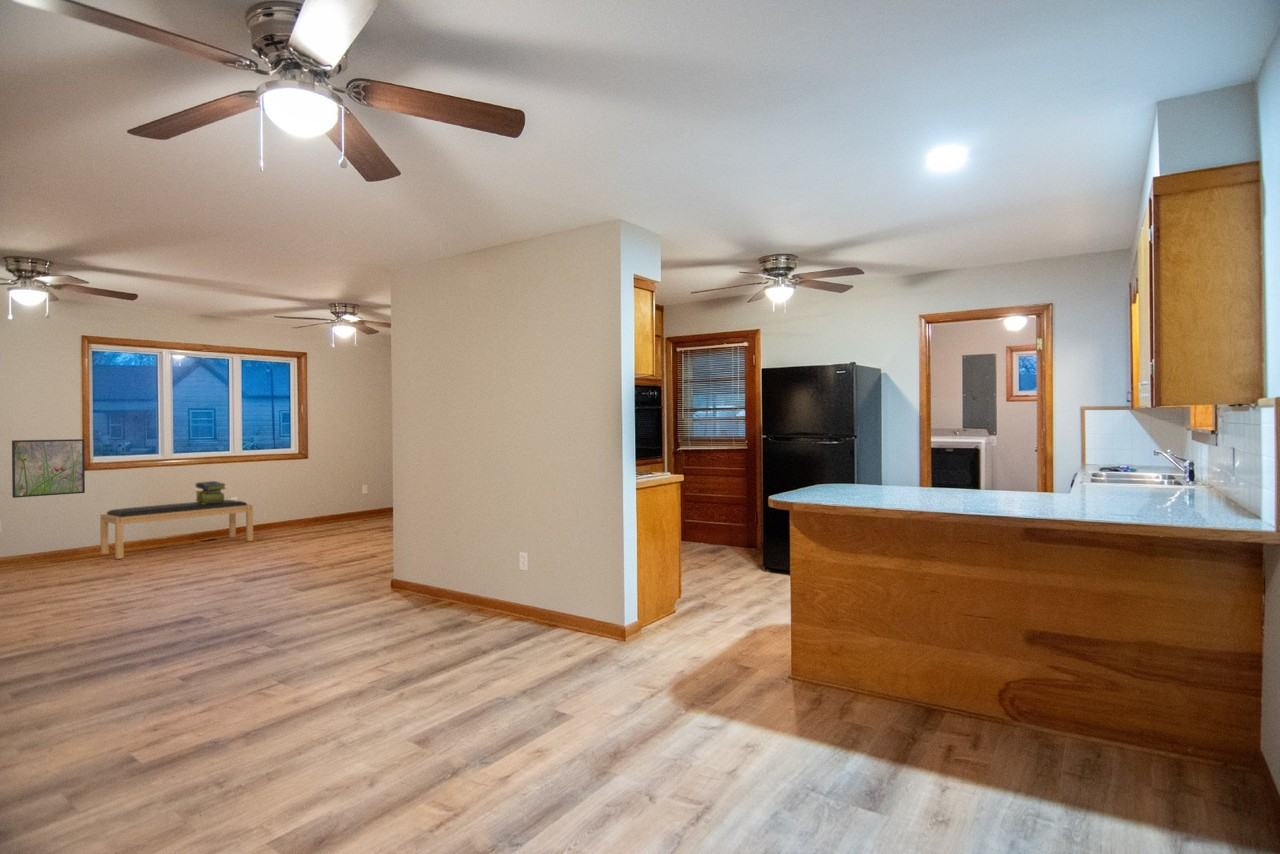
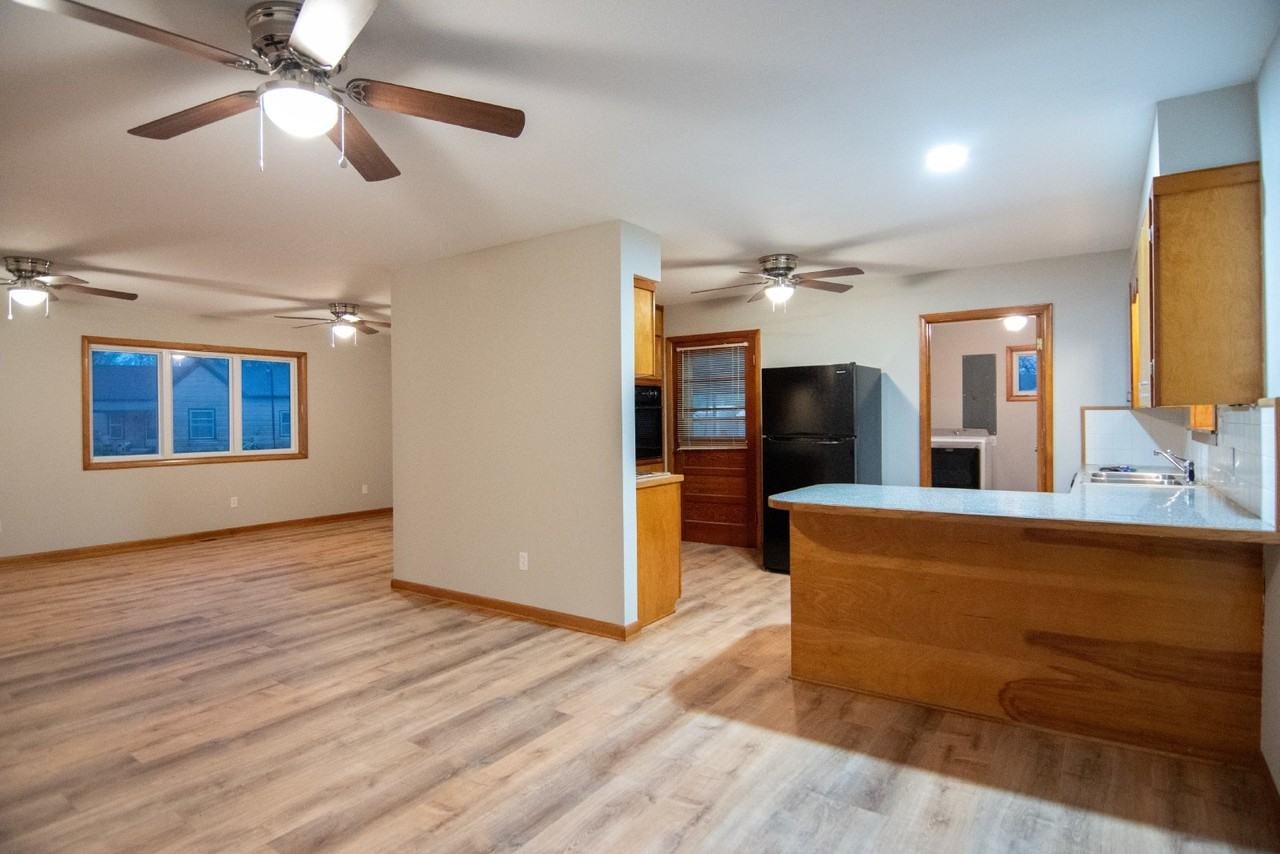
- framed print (49, 467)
- bench (180, 518)
- stack of books (210, 491)
